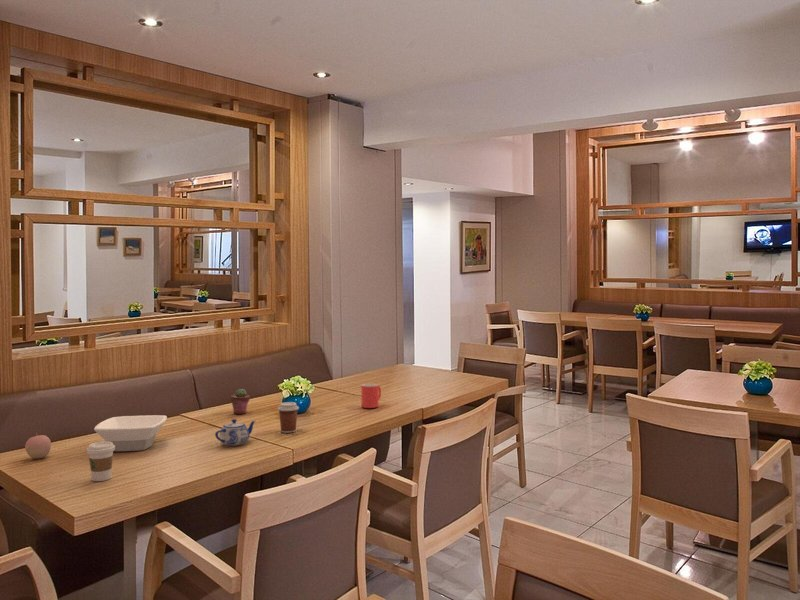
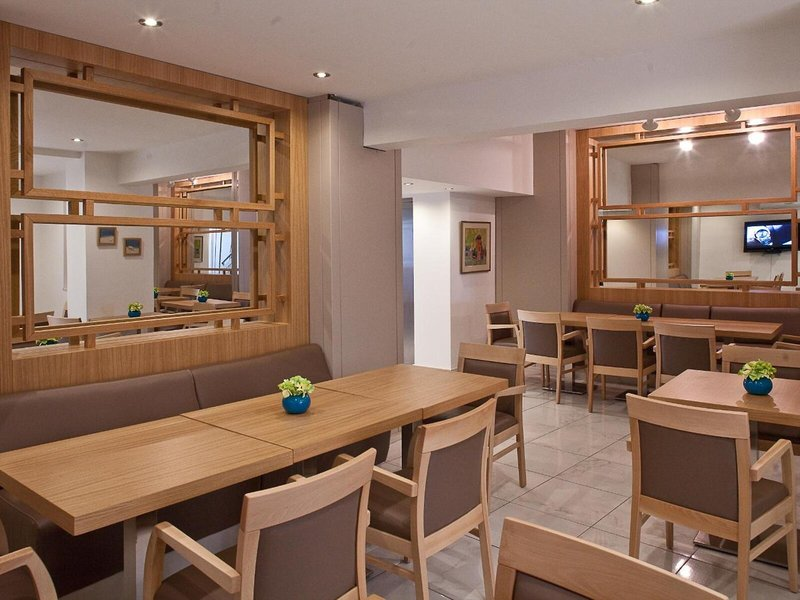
- coffee cup (101, 461)
- teapot (236, 431)
- potted succulent (240, 400)
- bowl (132, 434)
- mug (372, 395)
- coffee cup (288, 417)
- apple (38, 445)
